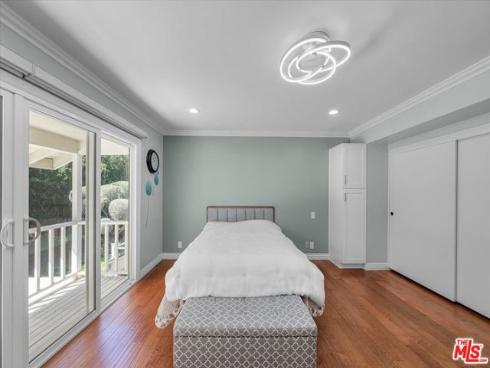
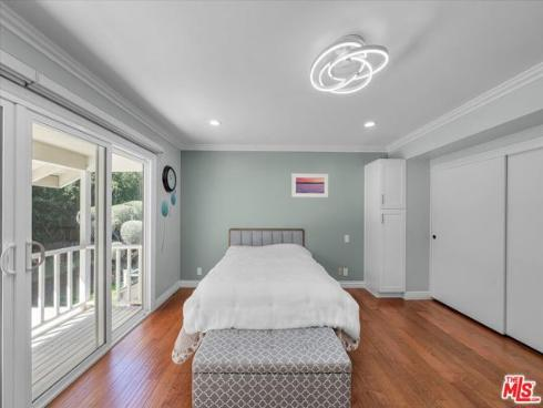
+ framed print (309, 185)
